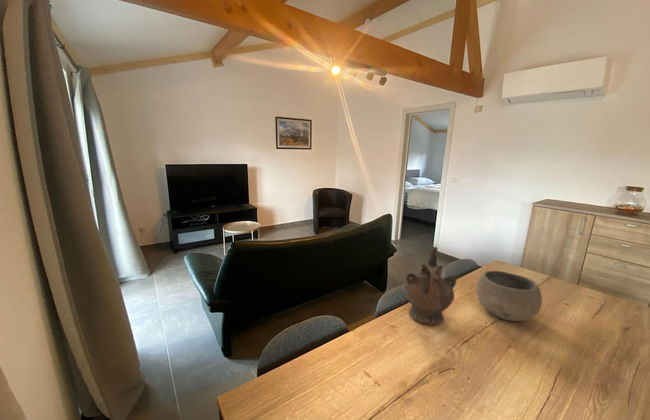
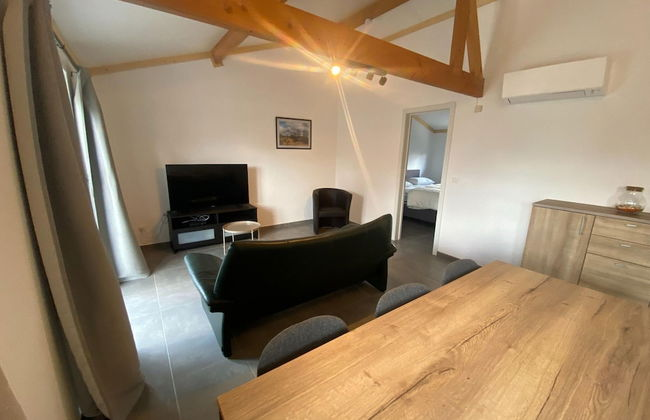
- ceremonial vessel (430, 283)
- bowl (506, 295)
